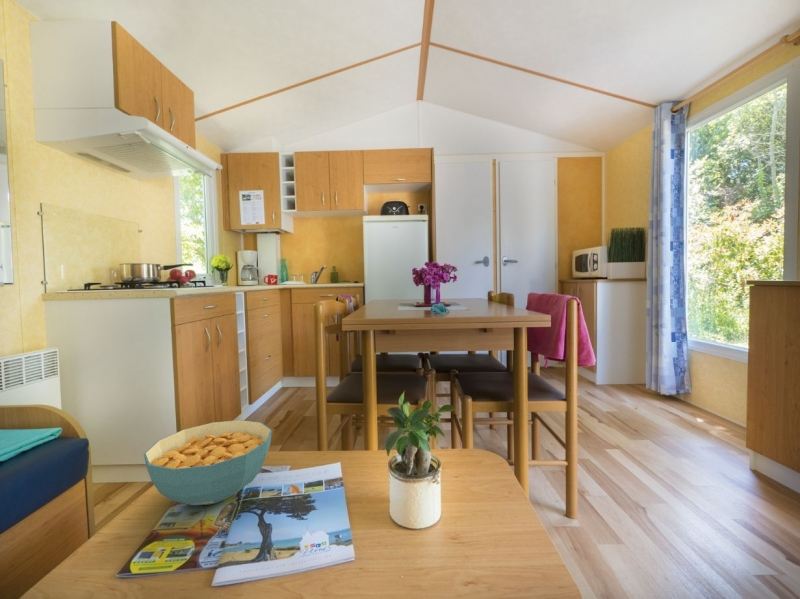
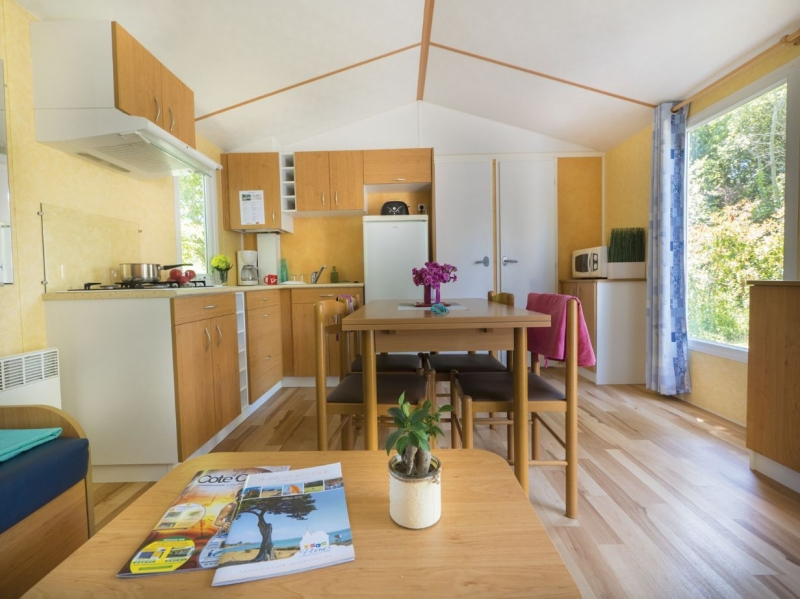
- cereal bowl (213, 468)
